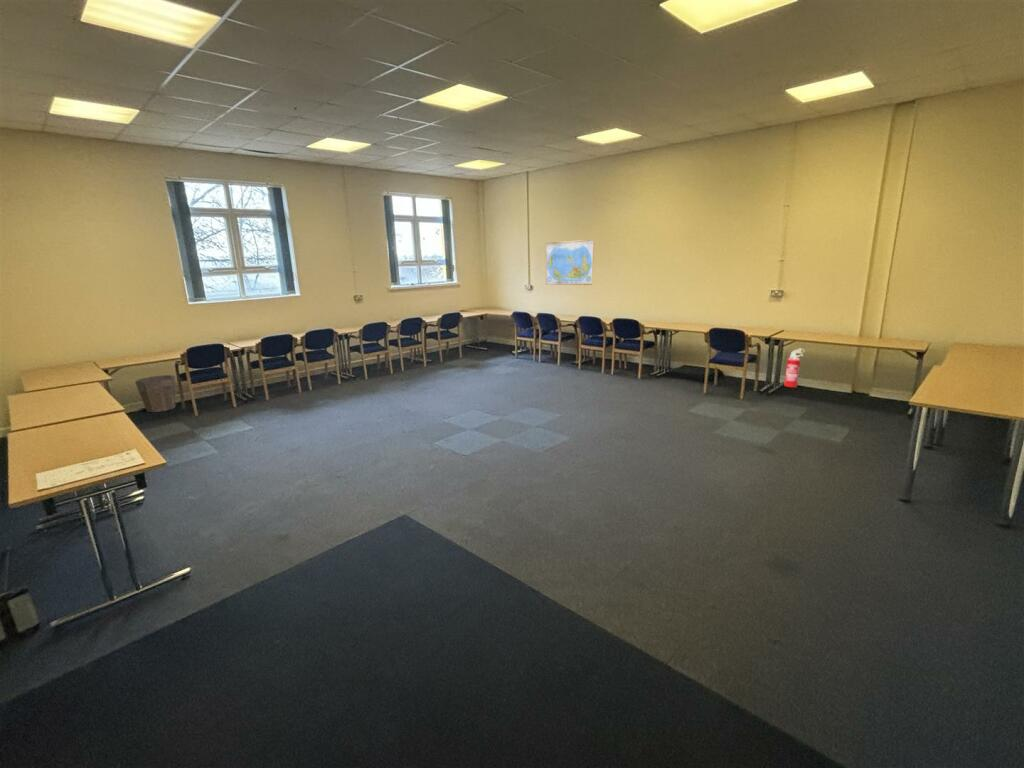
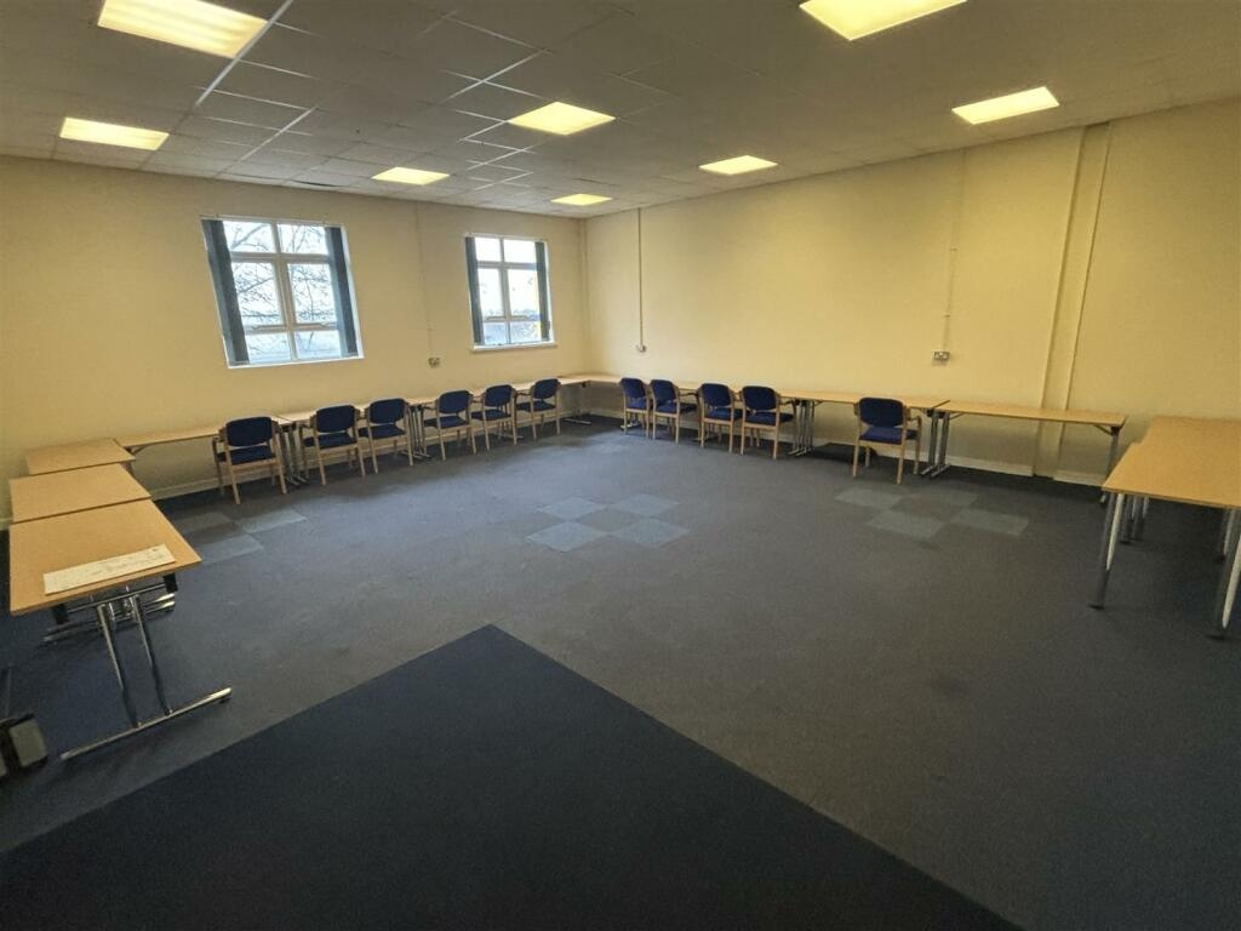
- waste bin (158, 393)
- world map (568, 263)
- fire extinguisher (794, 367)
